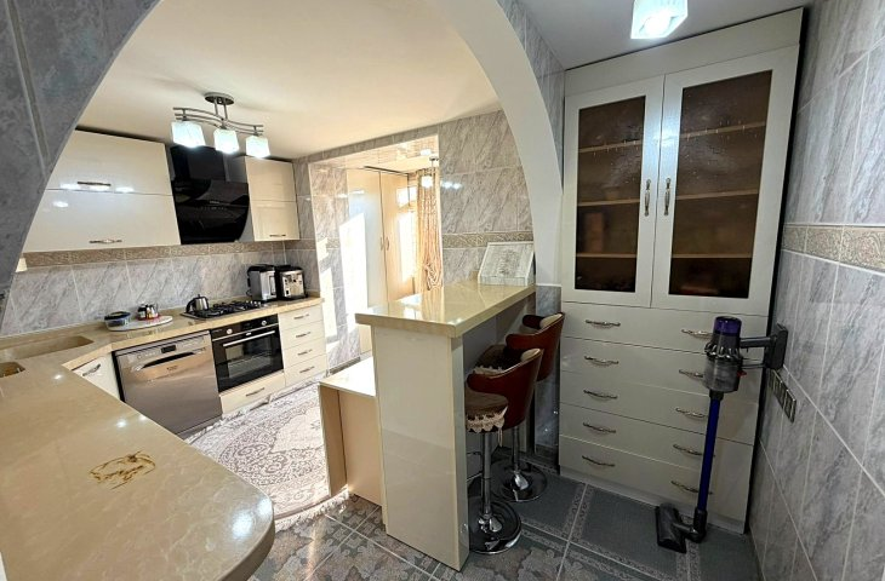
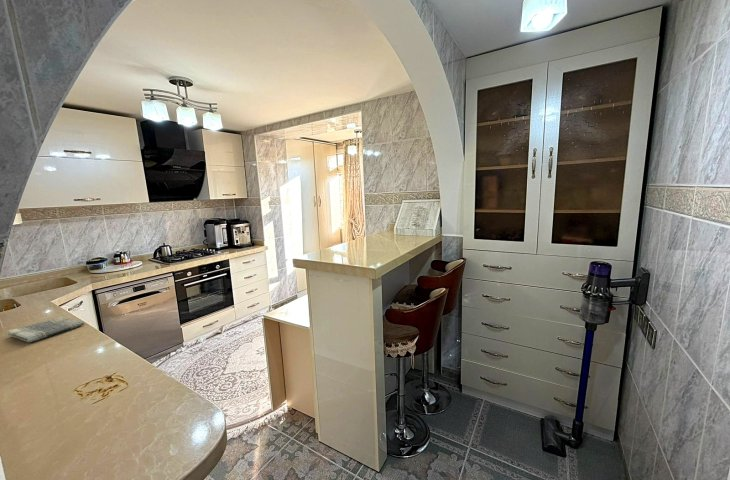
+ dish towel (46, 327)
